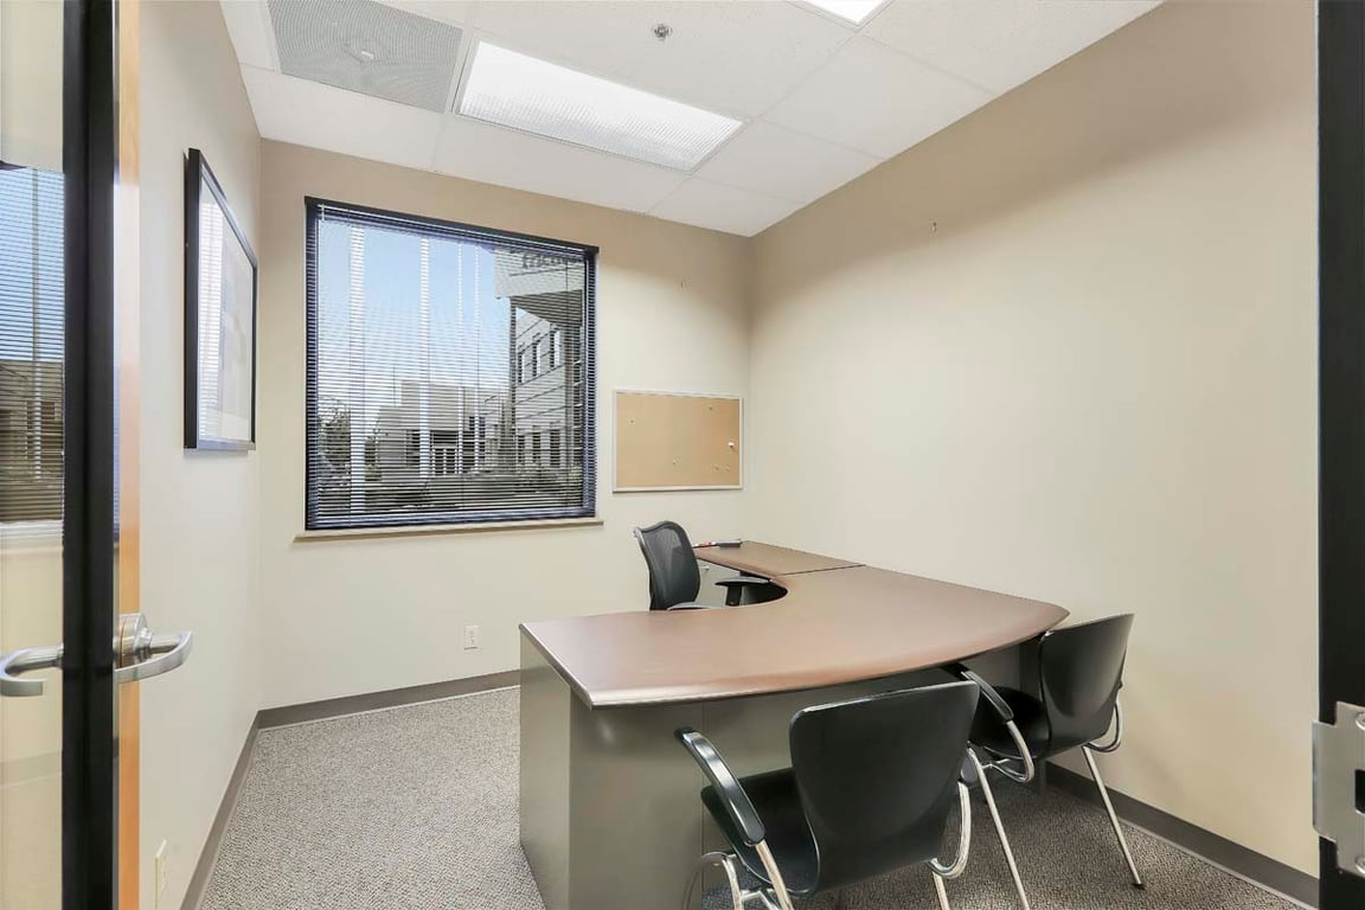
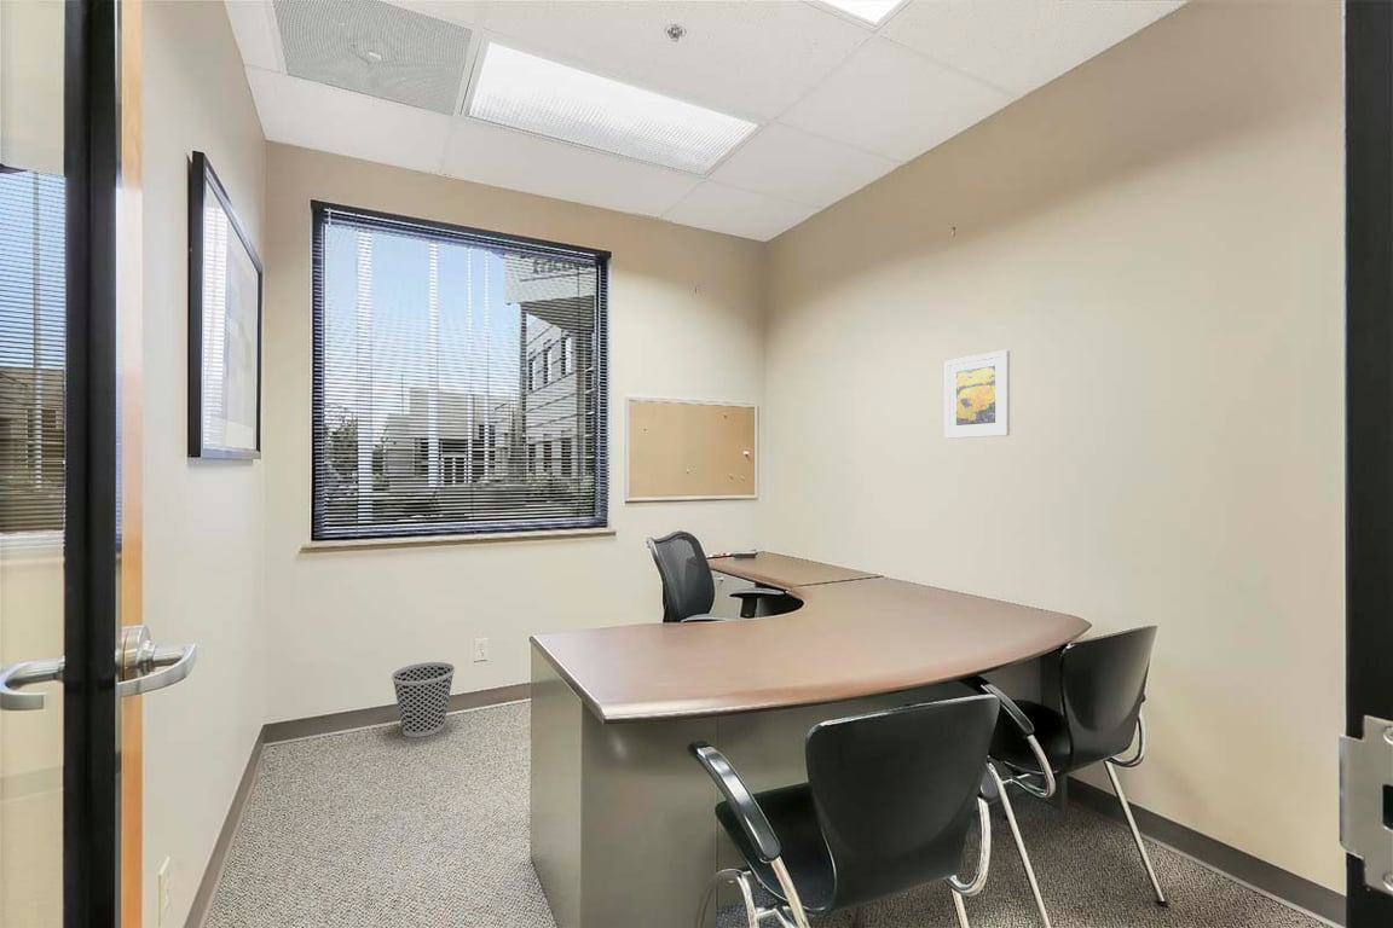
+ wastebasket (423, 700)
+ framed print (976, 396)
